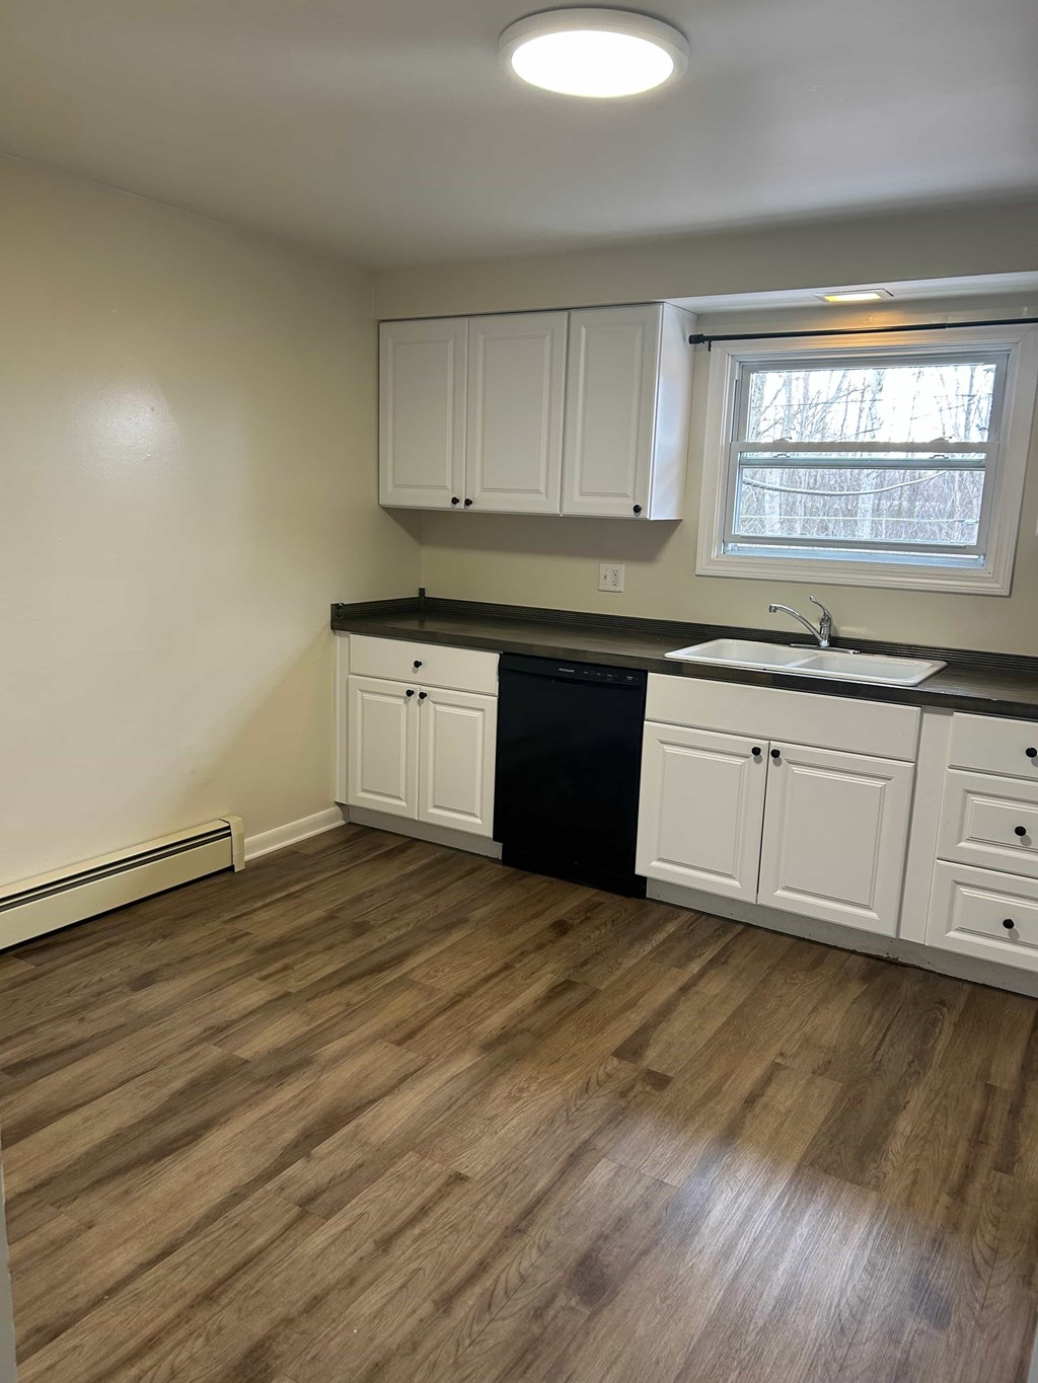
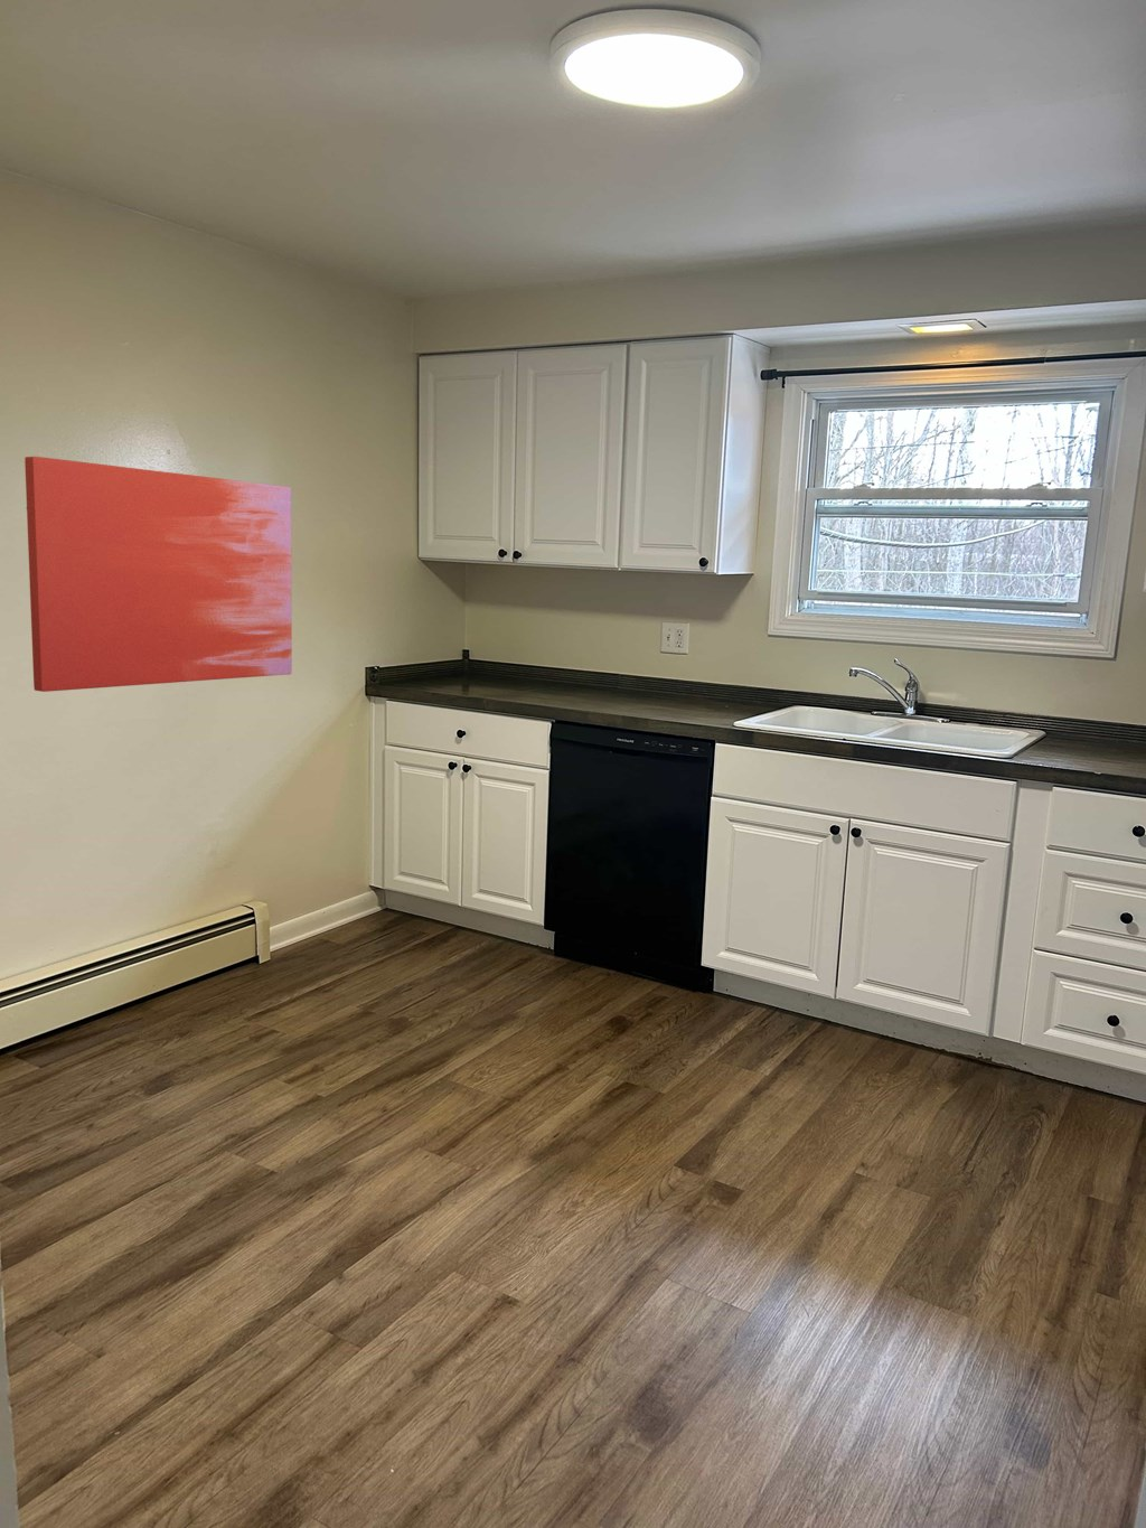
+ wall art (175, 579)
